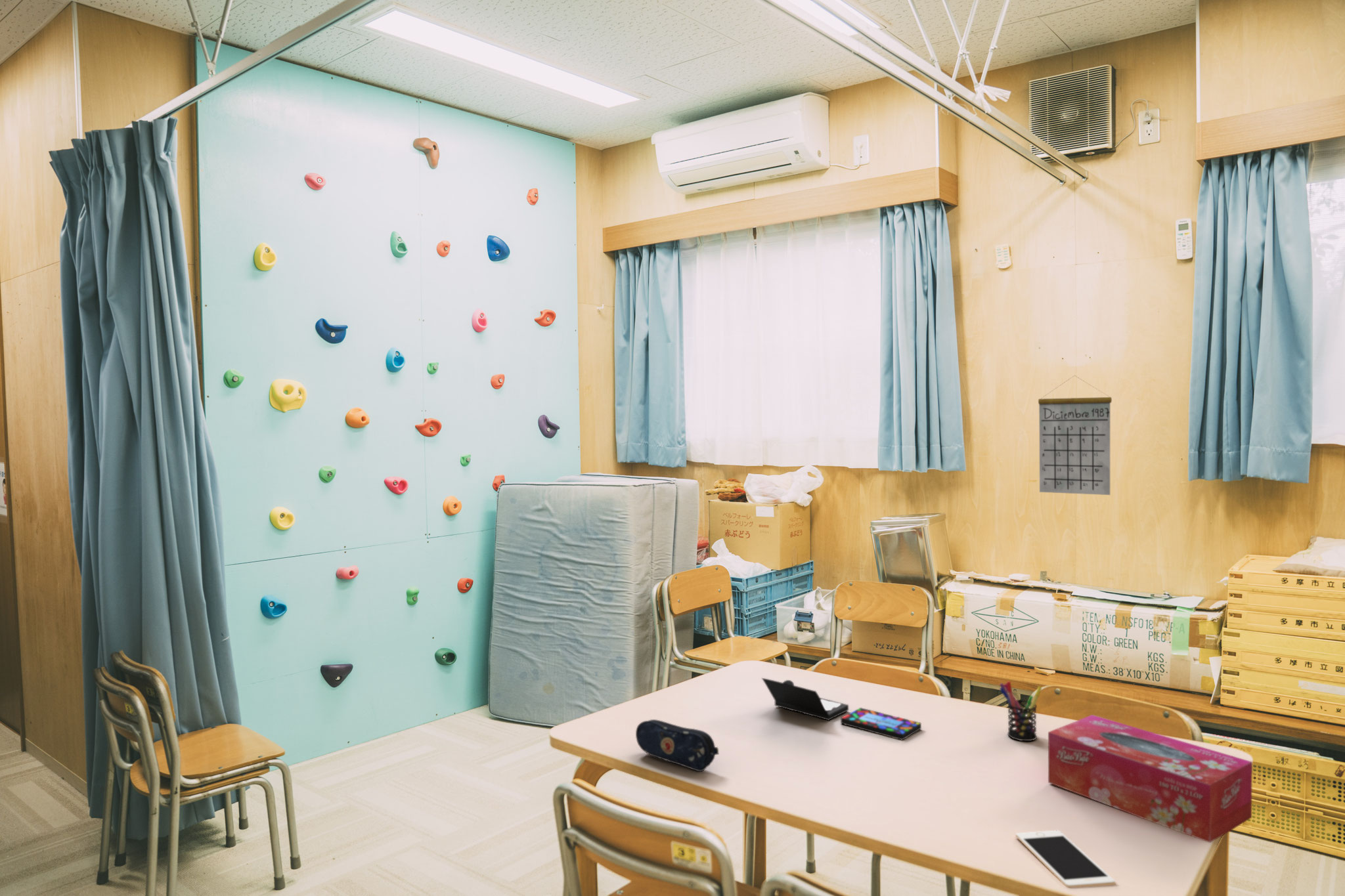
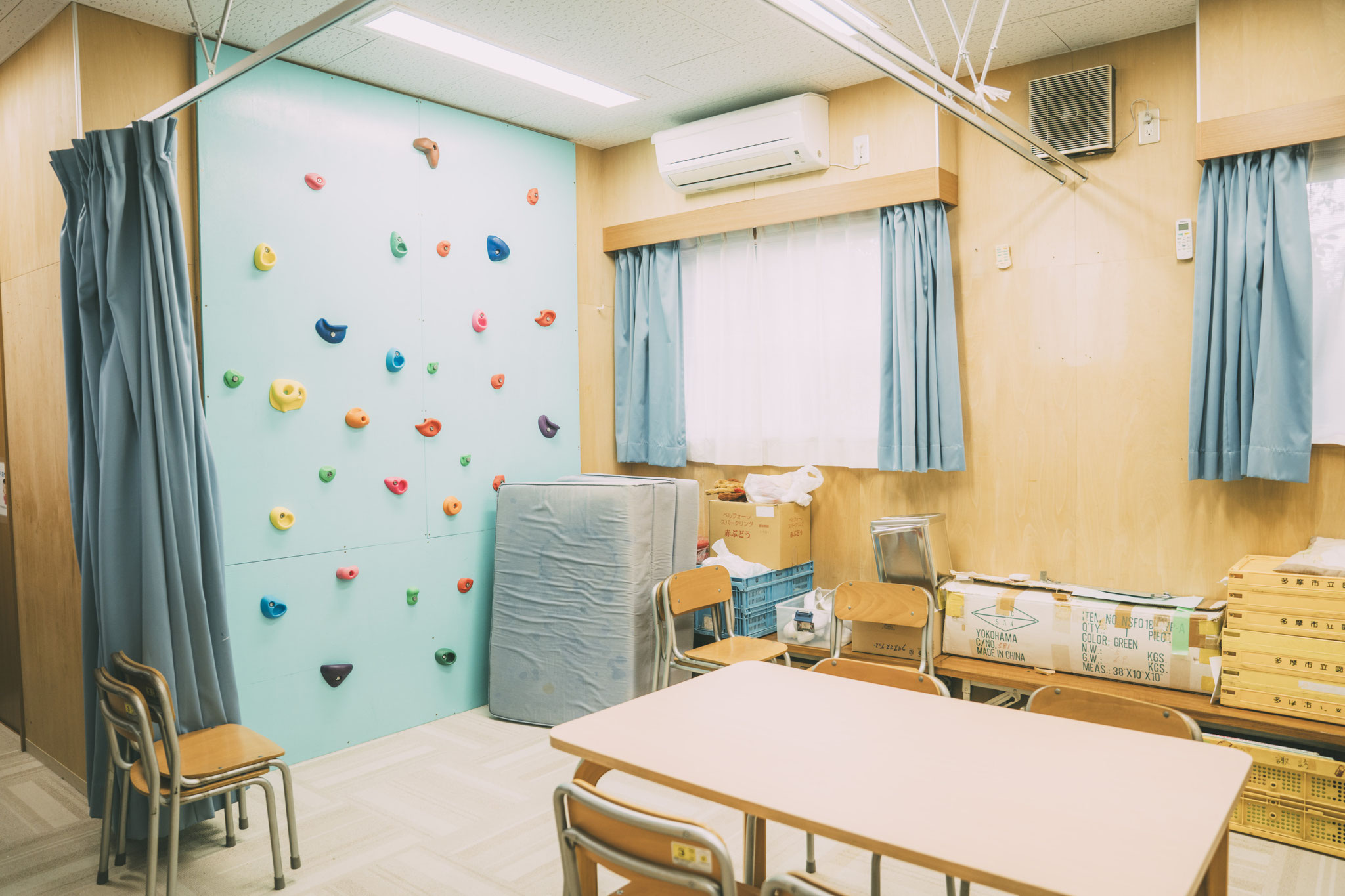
- calendar (1074, 435)
- tissue box (1145, 773)
- pencil case (674, 743)
- cell phone (1063, 857)
- pen holder (1022, 710)
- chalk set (839, 702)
